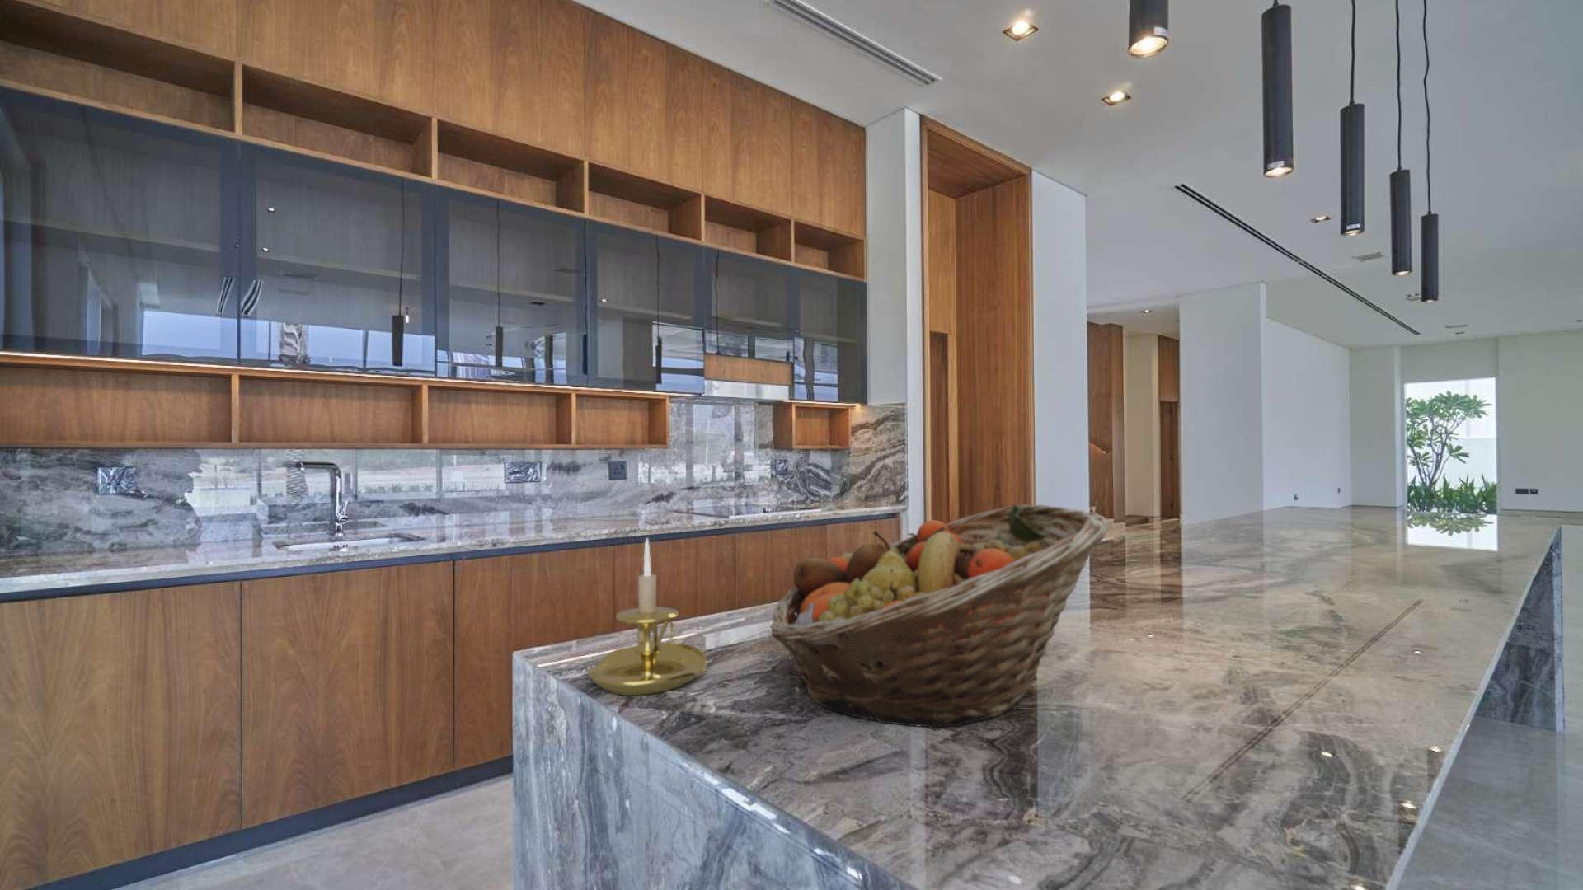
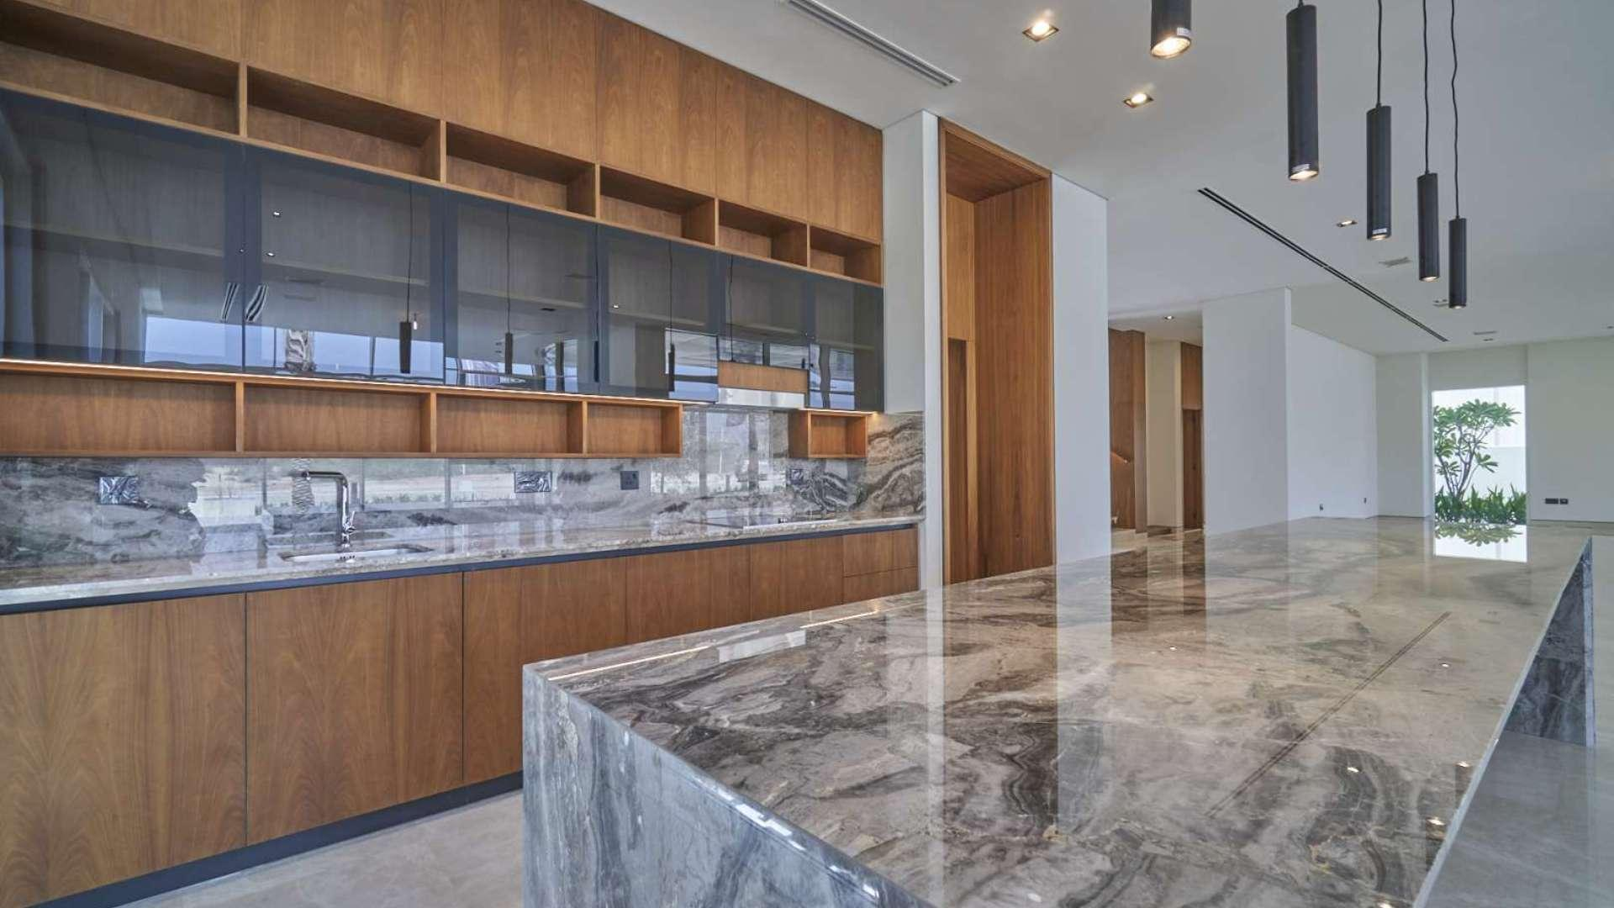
- candle holder (650, 605)
- fruit basket (930, 593)
